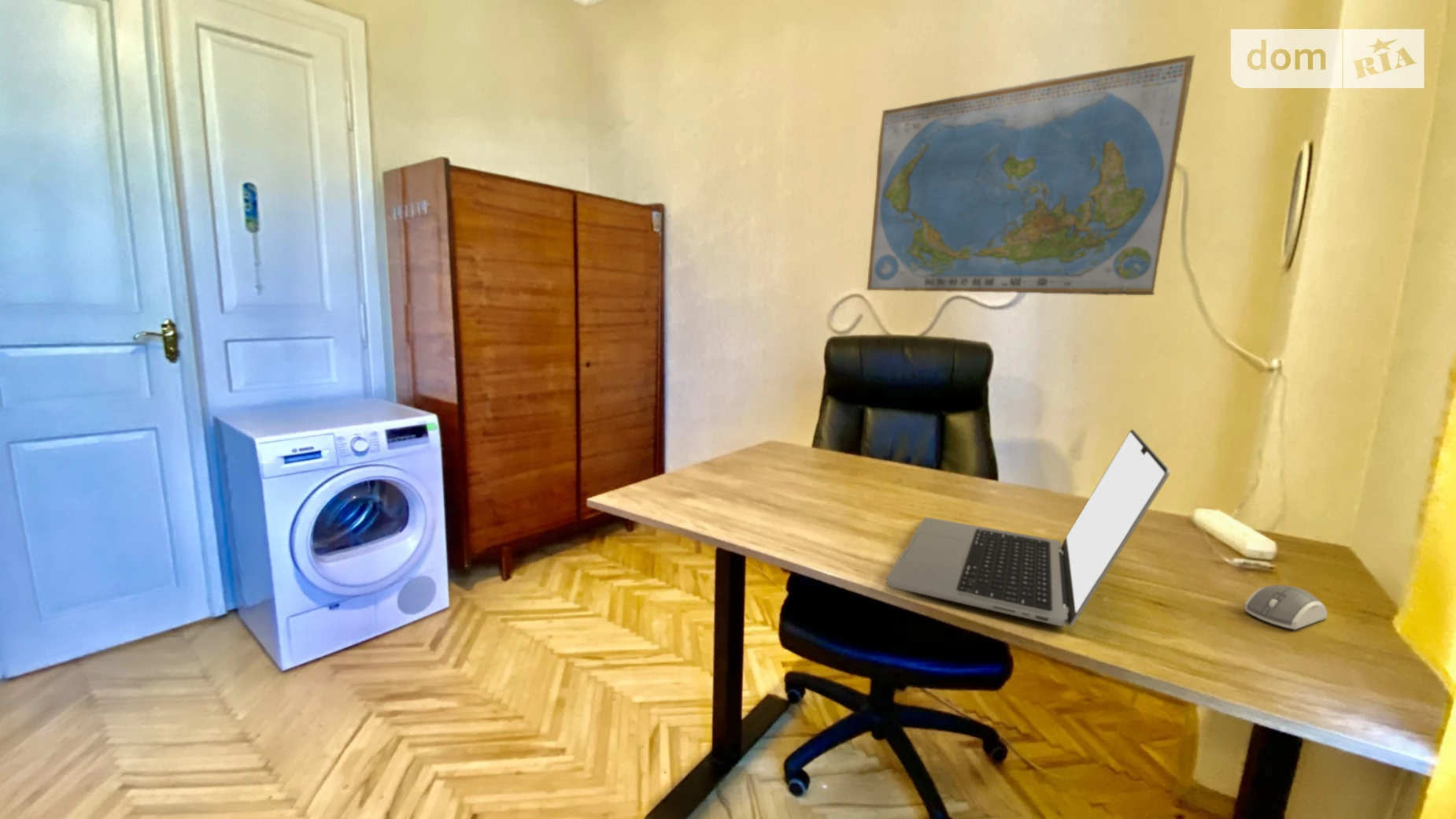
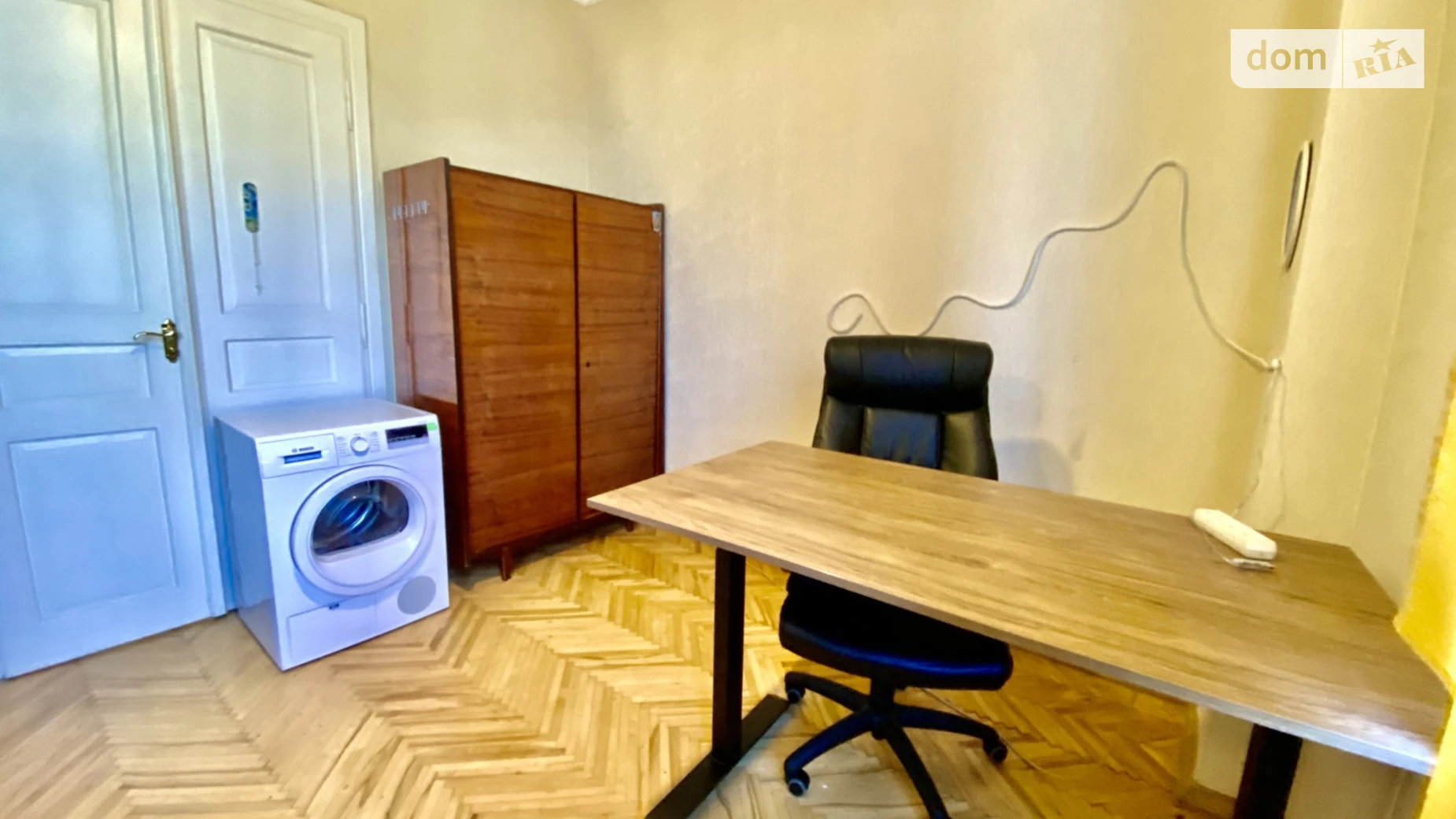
- computer mouse (1288, 601)
- world map (1003, 191)
- laptop (1011, 532)
